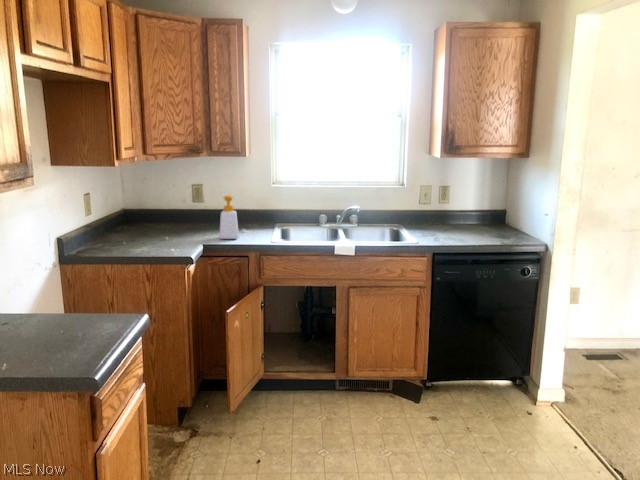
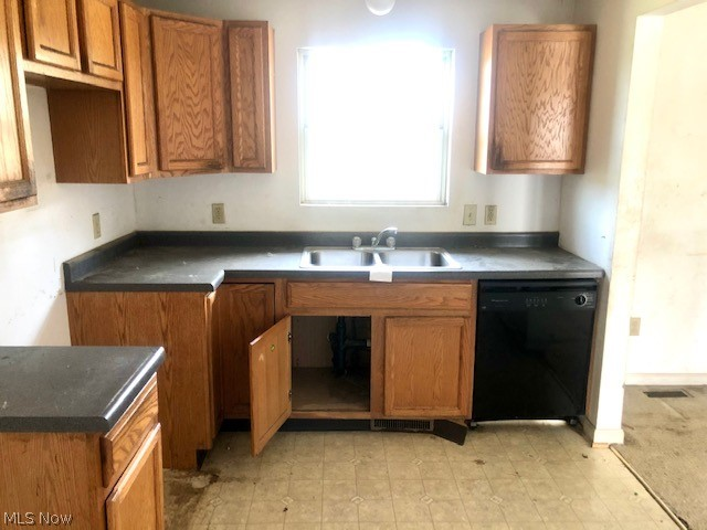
- soap bottle (229, 216)
